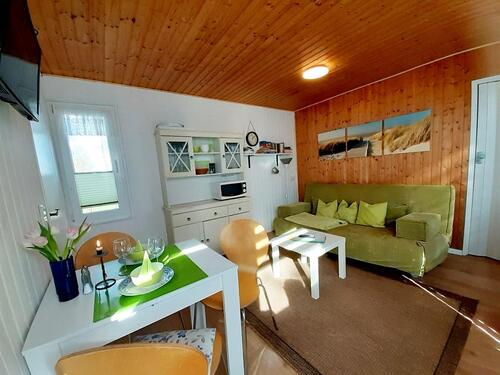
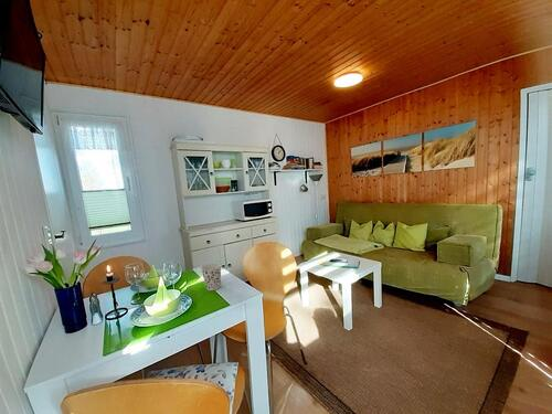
+ cup (212, 276)
